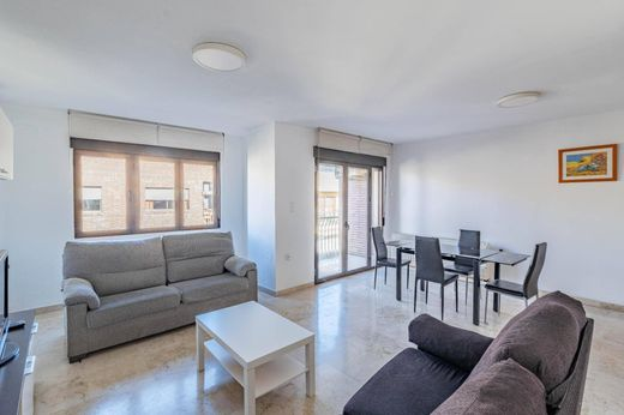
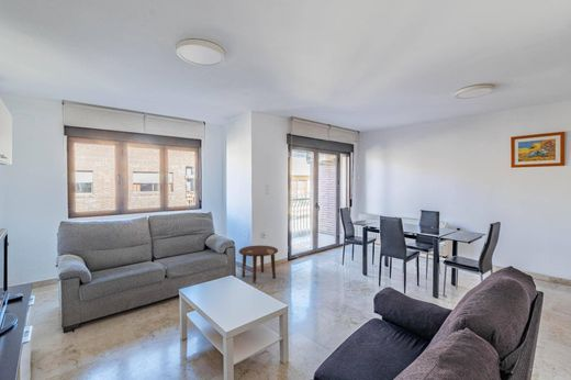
+ side table (256, 262)
